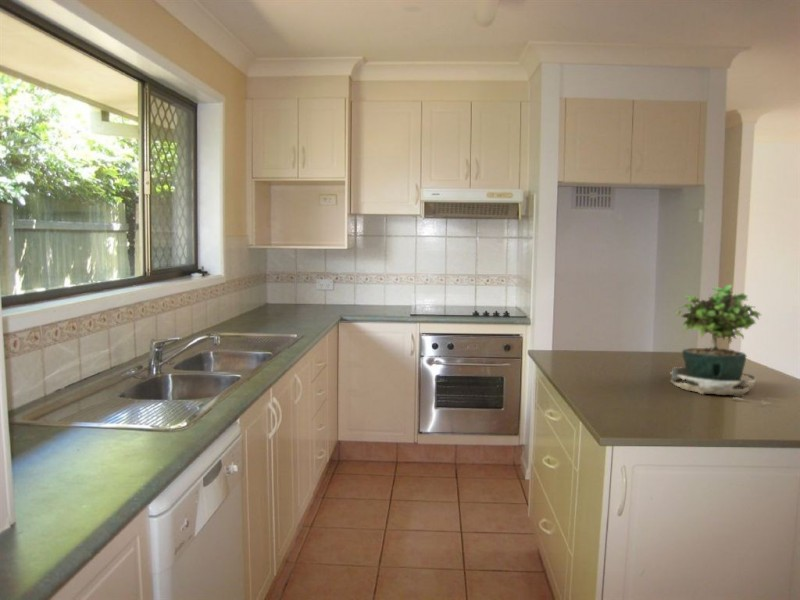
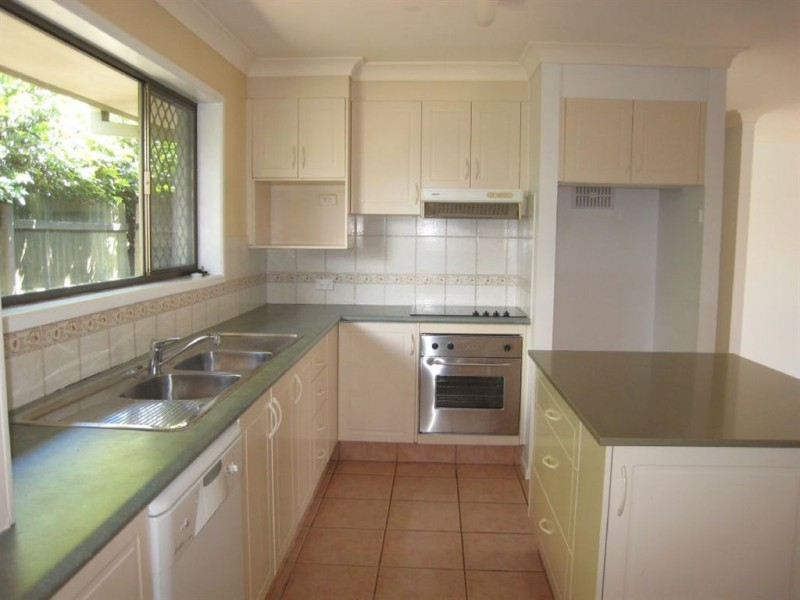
- potted plant (722, 337)
